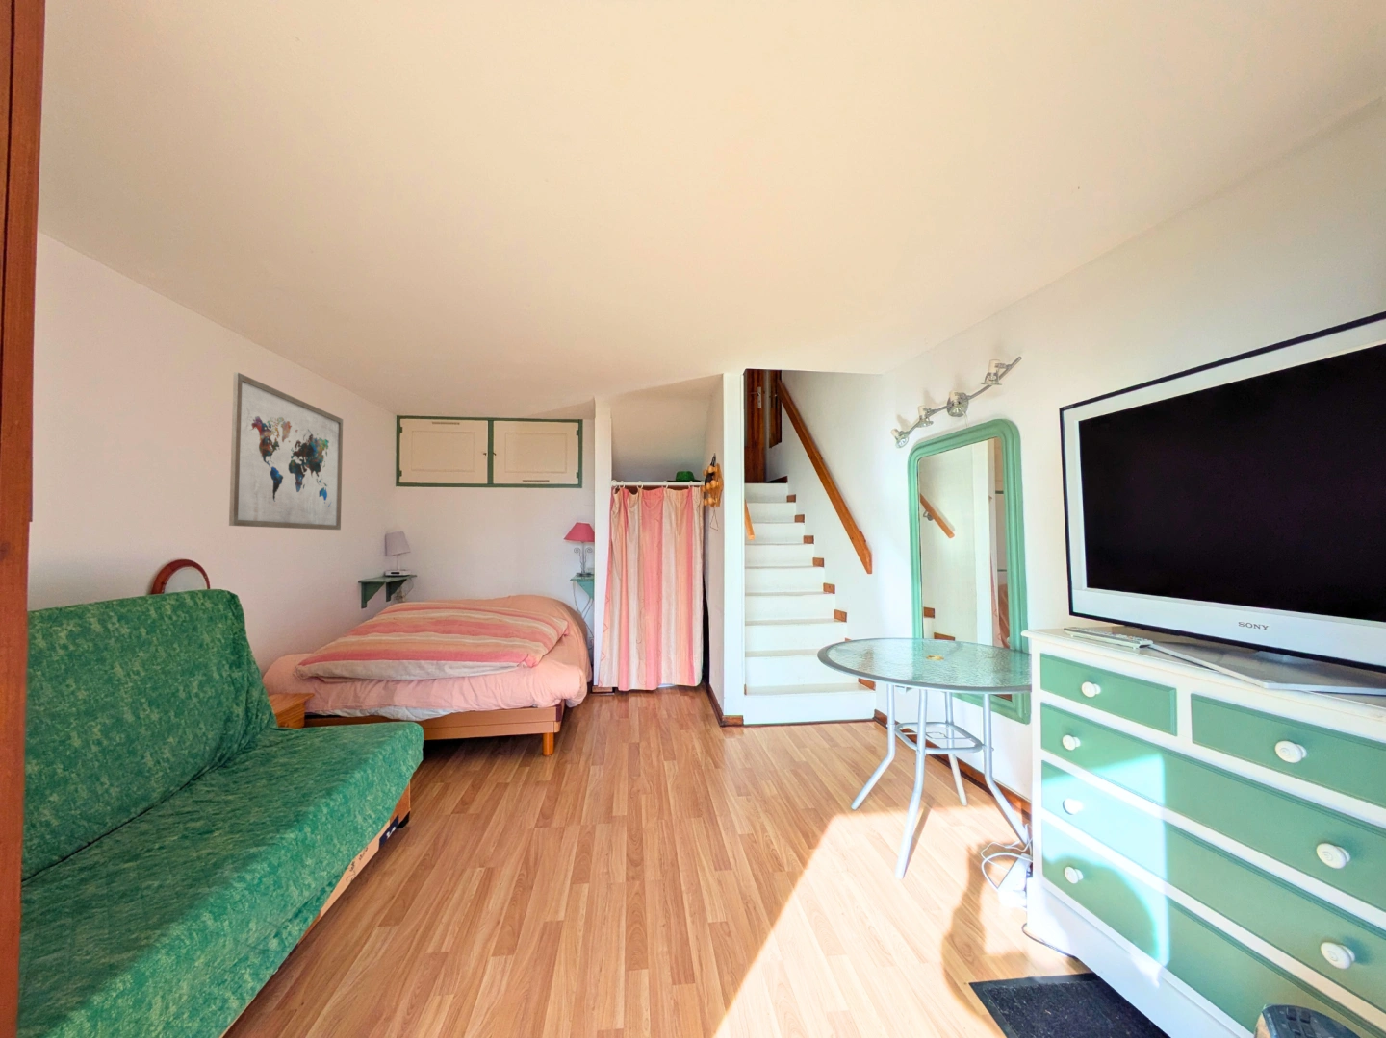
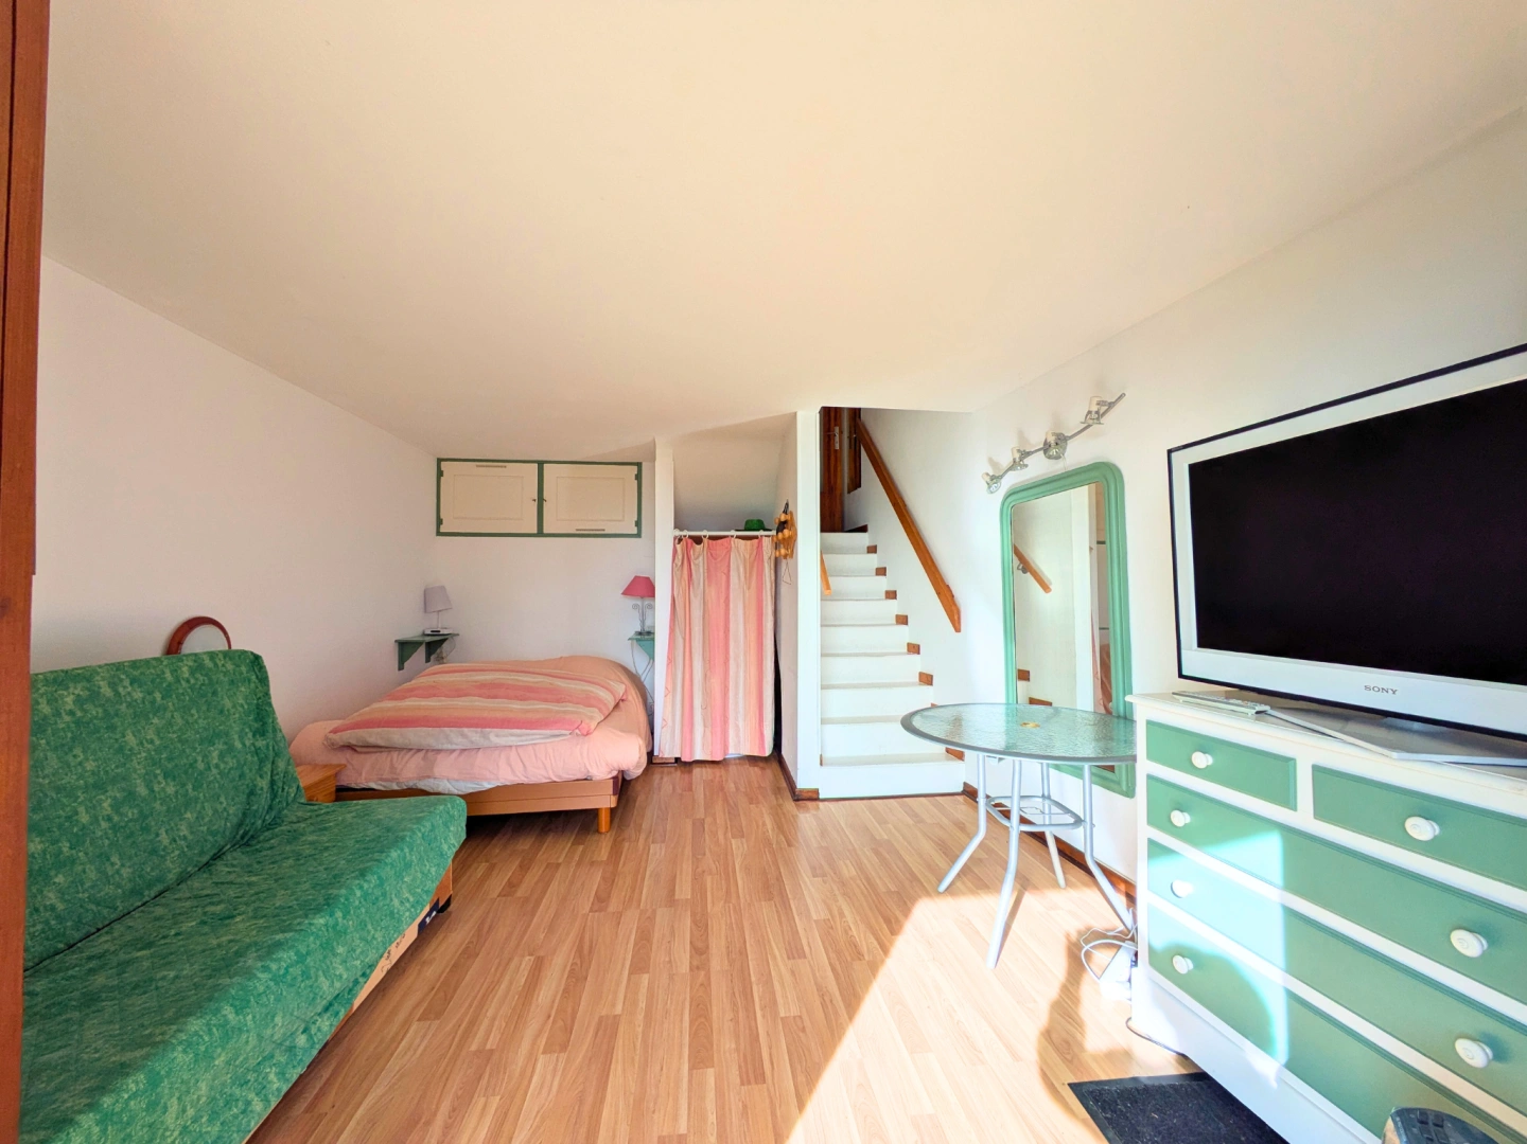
- wall art (296, 463)
